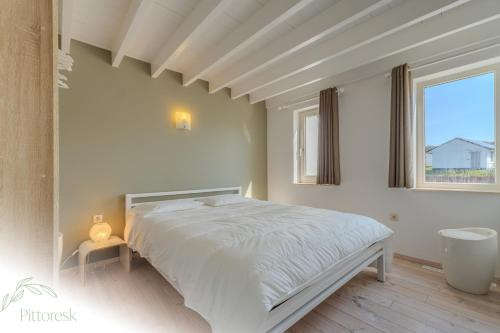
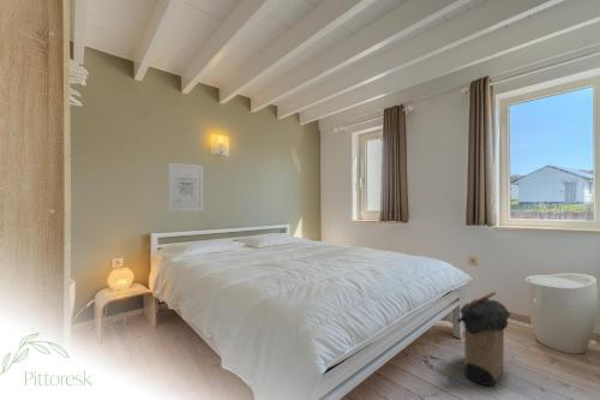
+ laundry hamper (482, 327)
+ wall art (186, 187)
